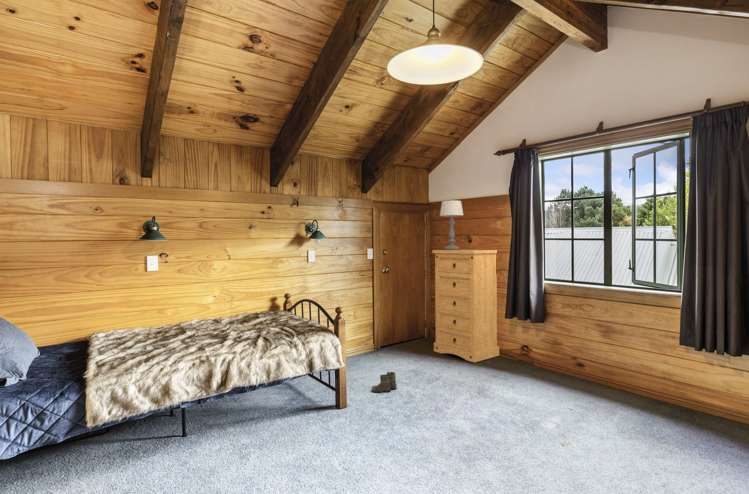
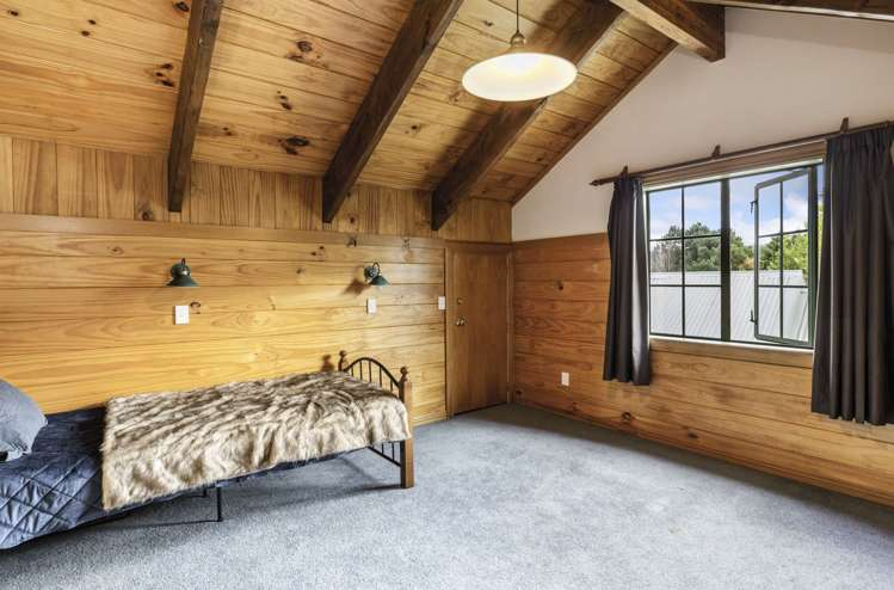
- table lamp (451, 225)
- boots (385, 380)
- dresser (465, 301)
